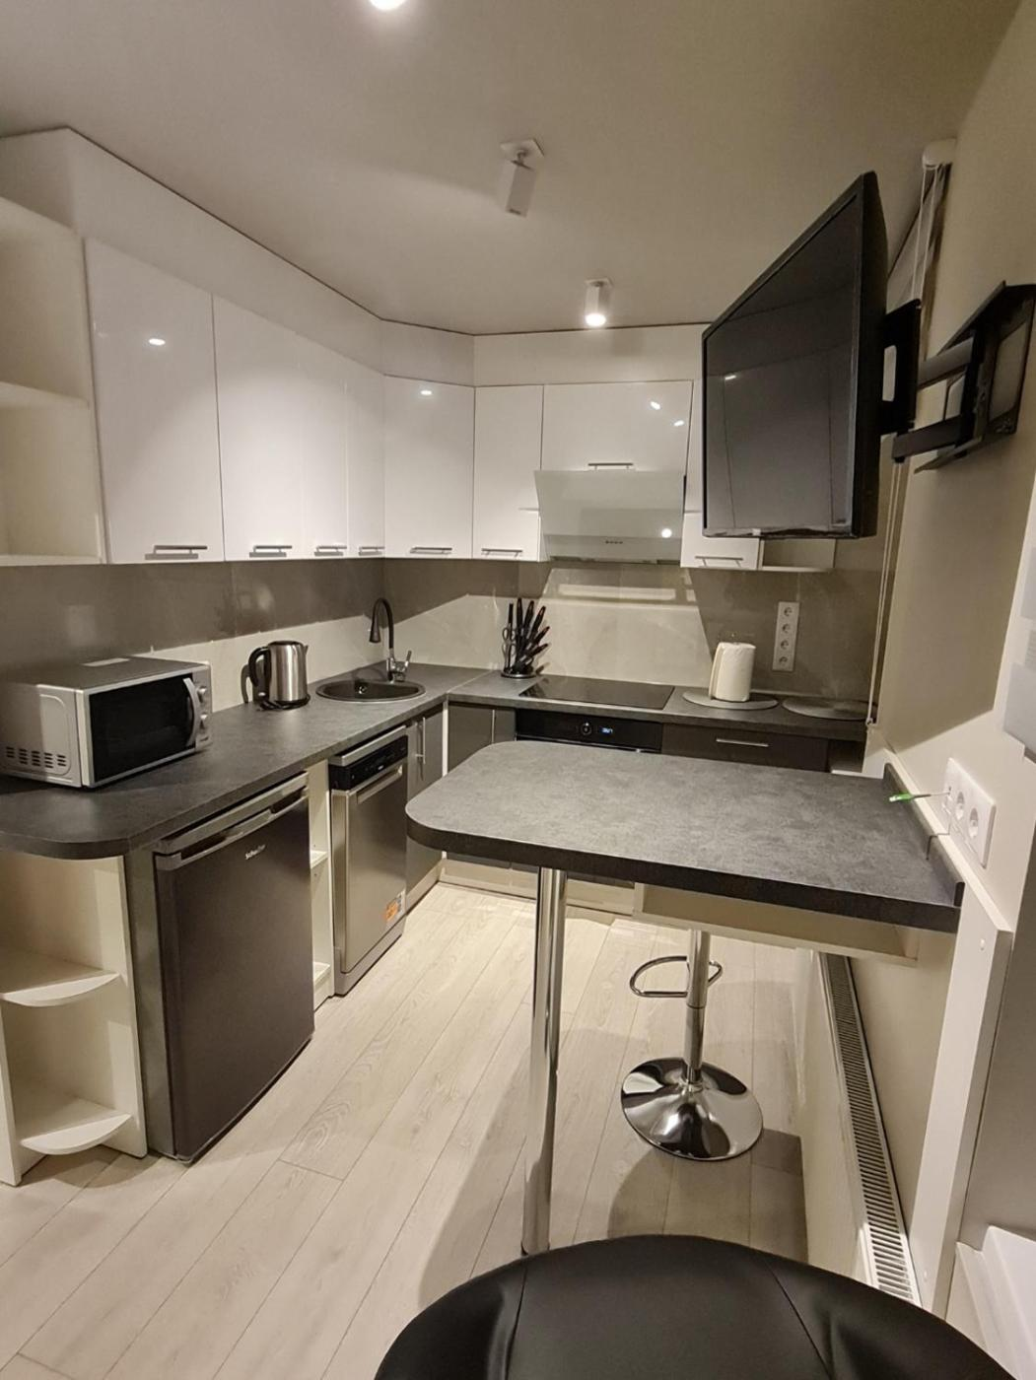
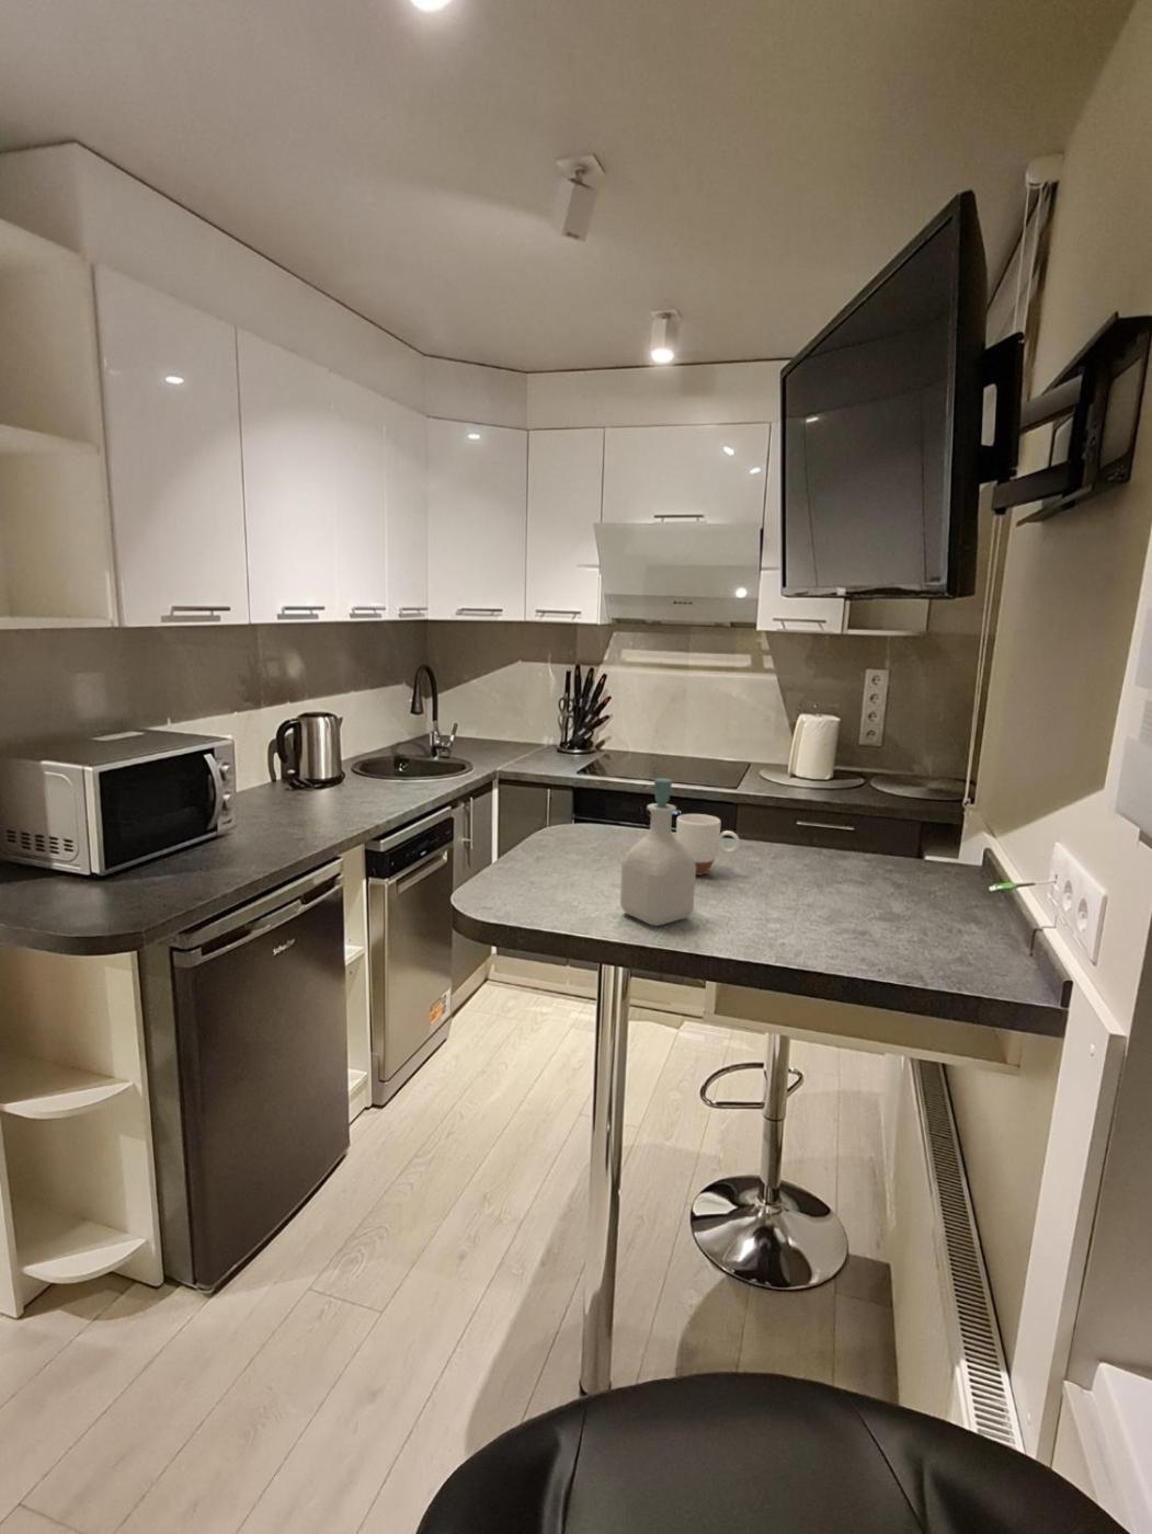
+ mug (707, 846)
+ soap bottle (658, 848)
